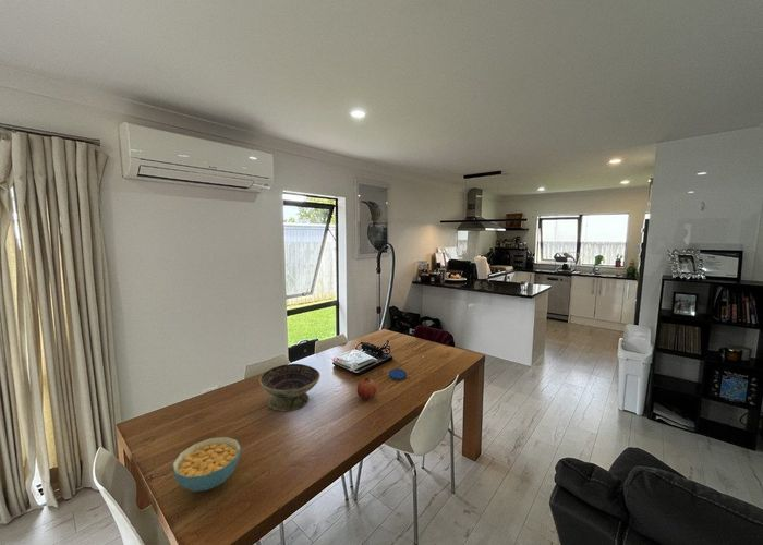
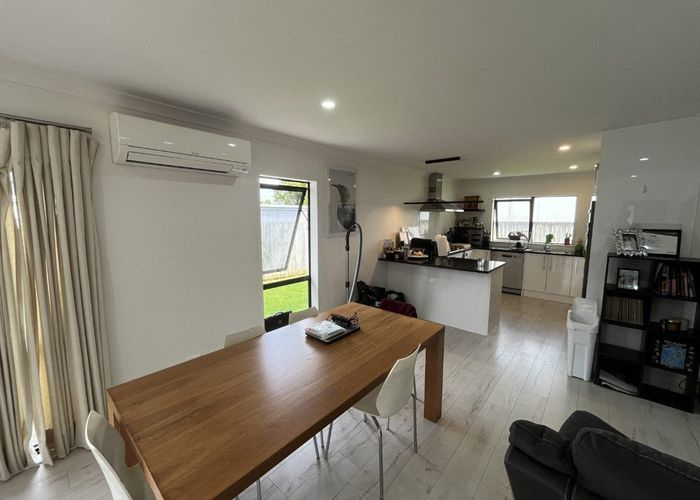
- decorative bowl (291, 387)
- cereal bowl (208, 469)
- fruit (366, 387)
- plate (392, 370)
